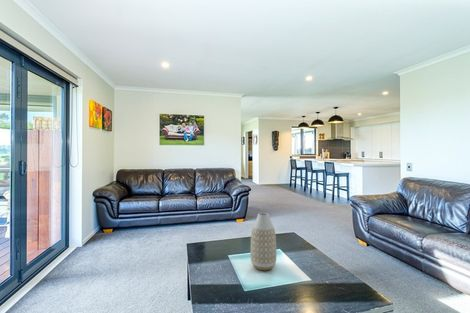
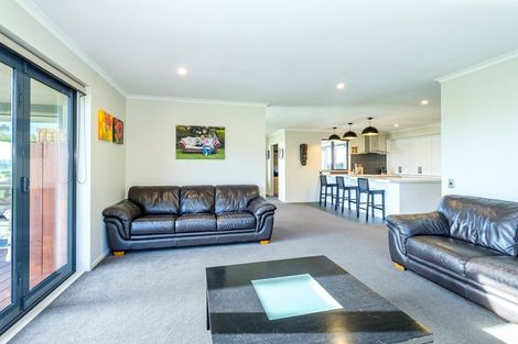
- vase (263, 240)
